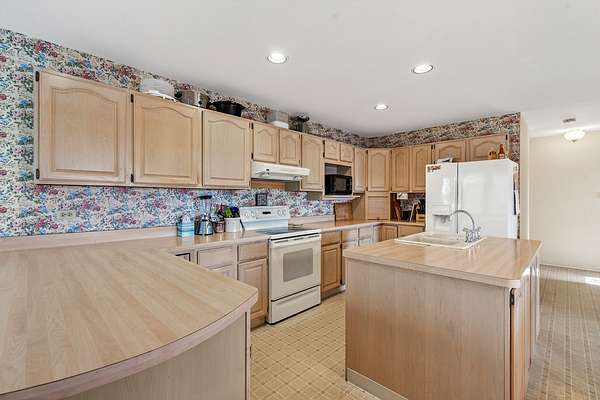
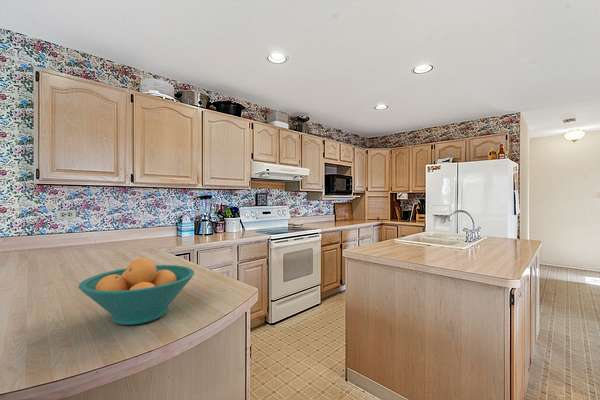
+ fruit bowl (141, 287)
